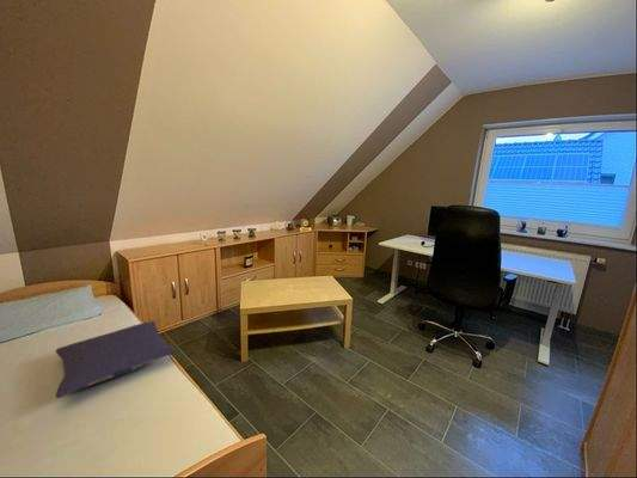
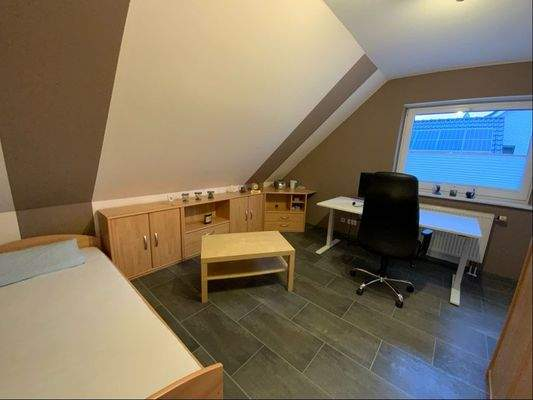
- pillow (116, 350)
